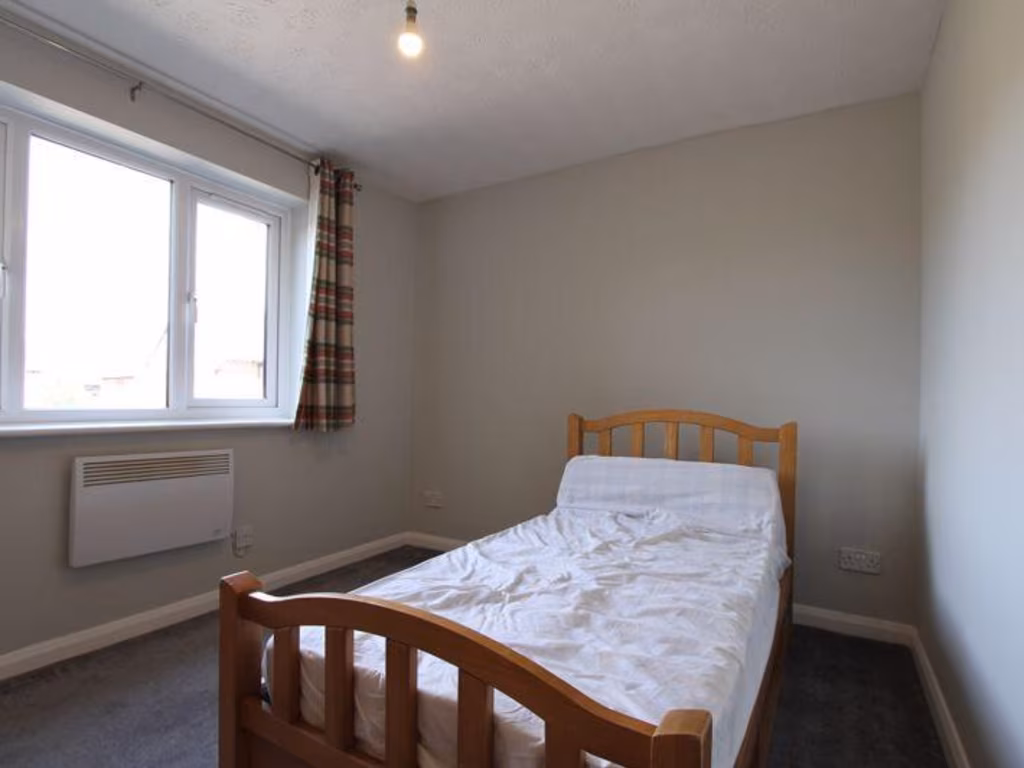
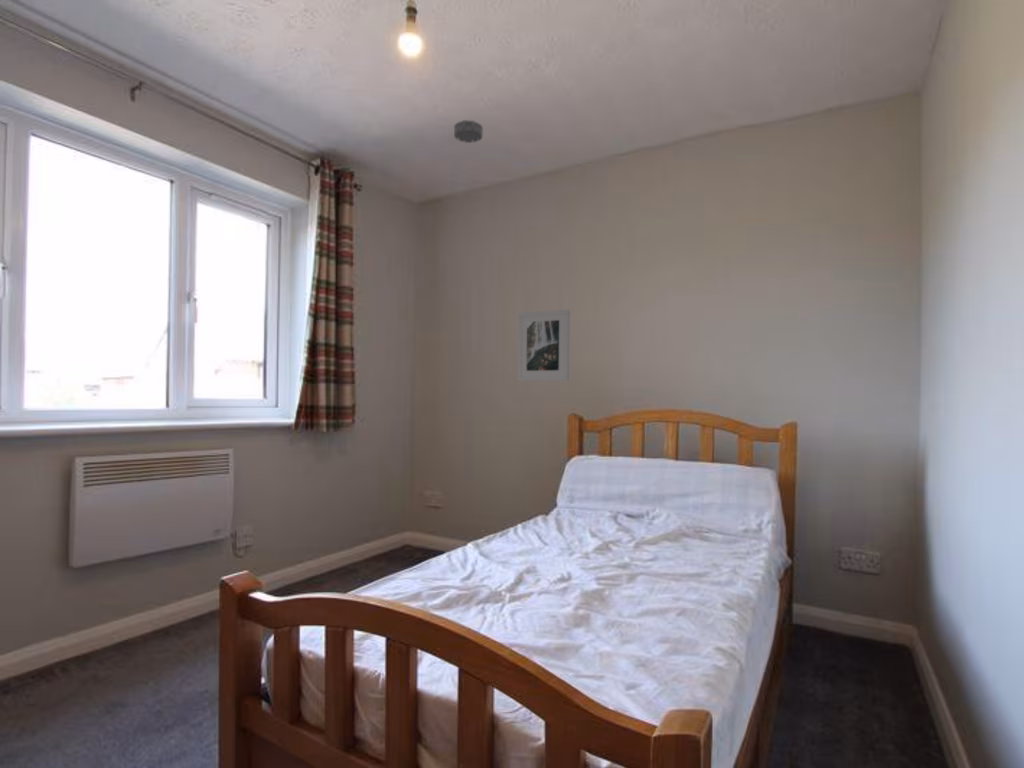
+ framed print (543, 345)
+ smoke detector (468, 130)
